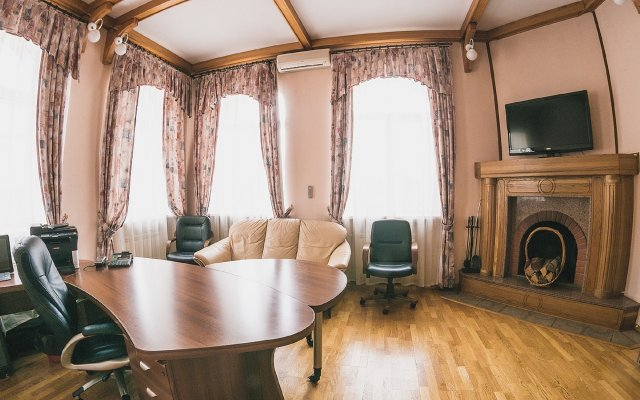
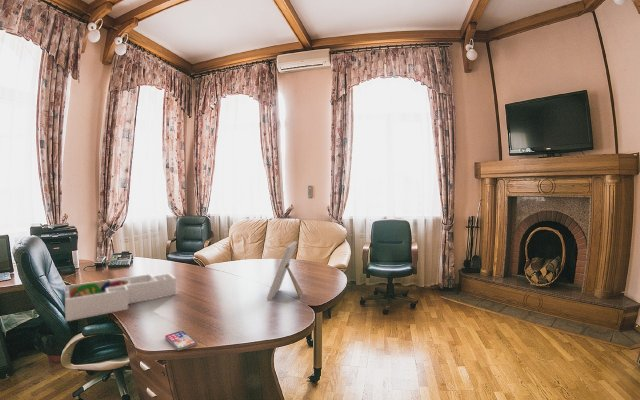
+ picture frame (286, 269)
+ desk organizer (124, 292)
+ smartphone (180, 339)
